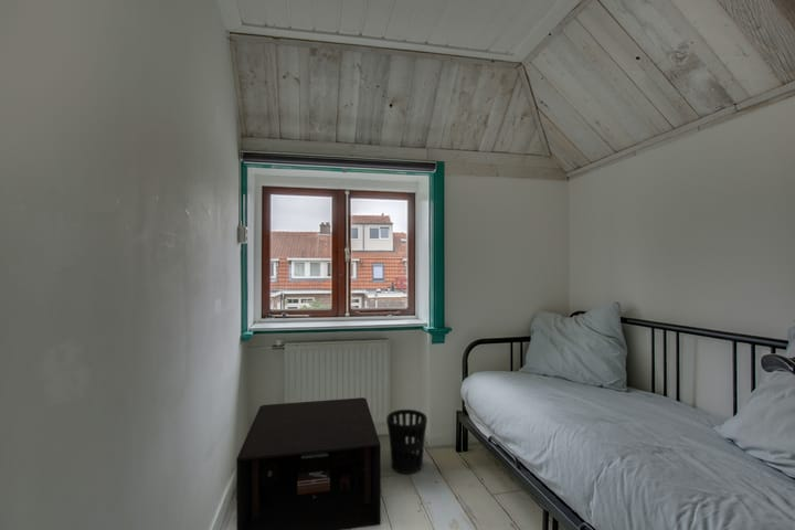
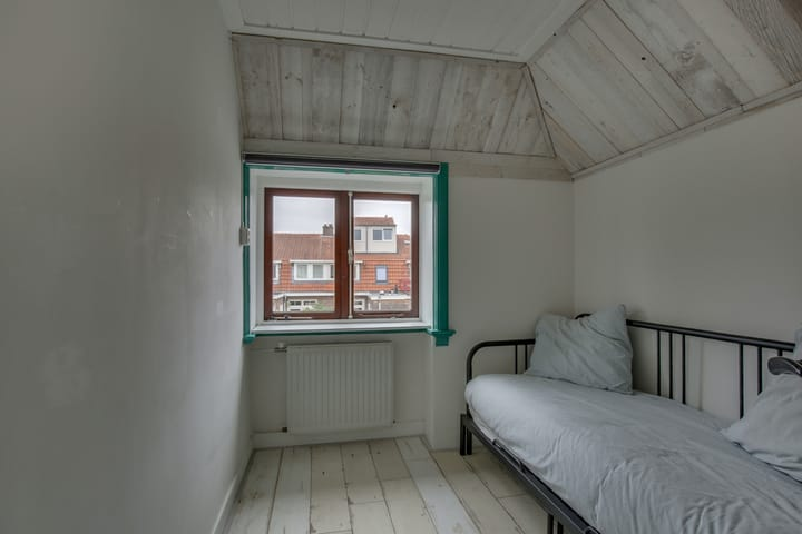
- nightstand (312, 457)
- wastebasket (405, 441)
